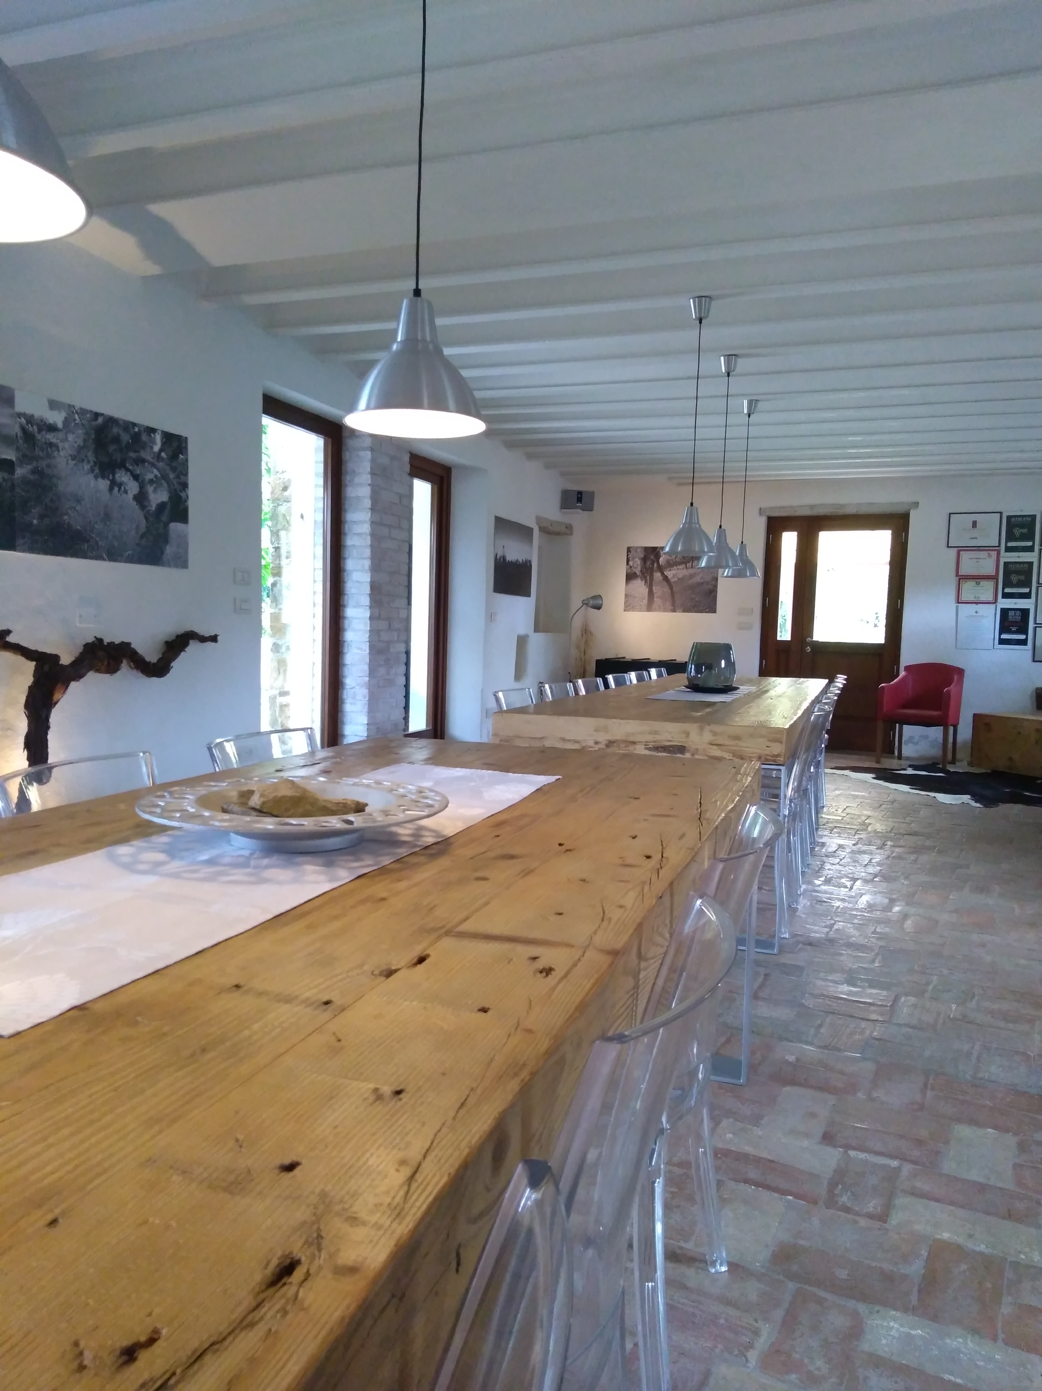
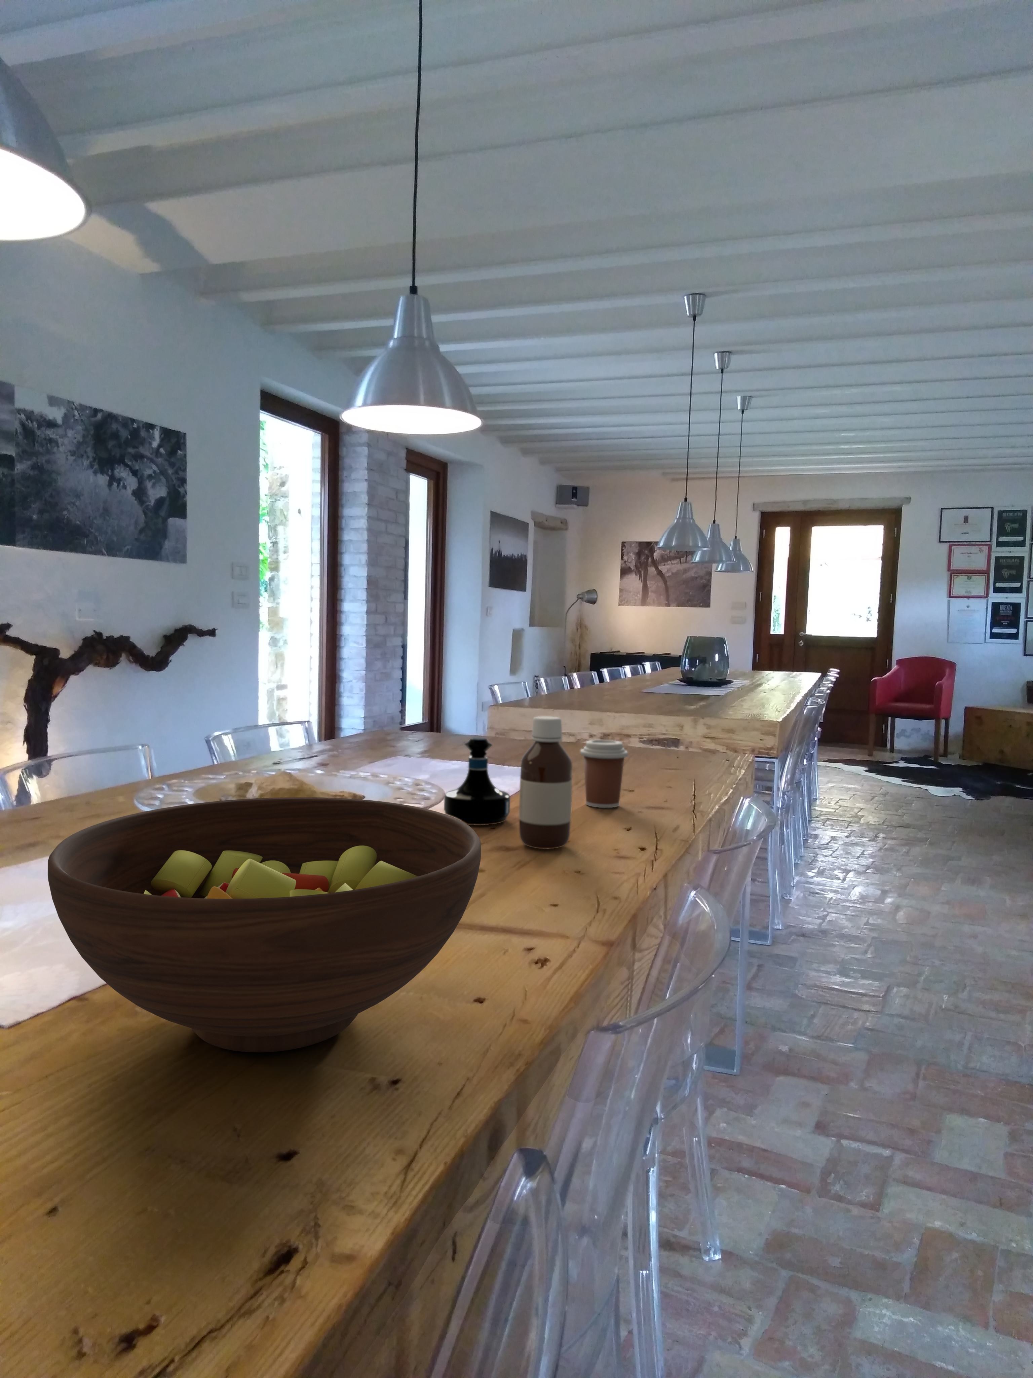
+ fruit bowl (277, 930)
+ bottle (546, 781)
+ tequila bottle (477, 778)
+ coffee cup (603, 774)
